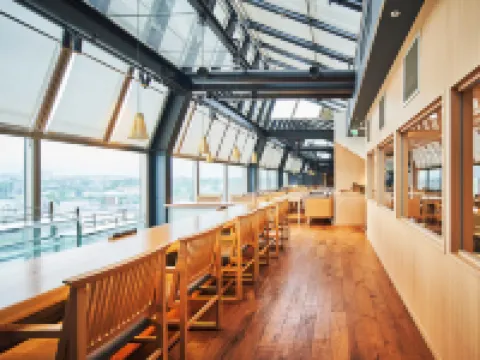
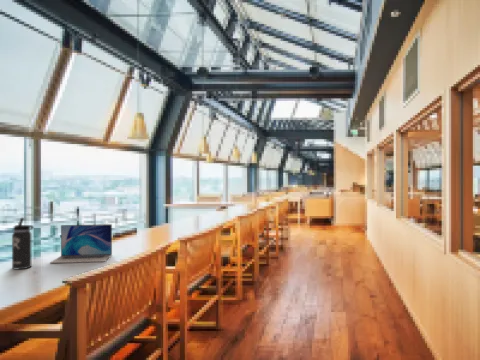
+ thermos bottle (23, 242)
+ laptop (82, 242)
